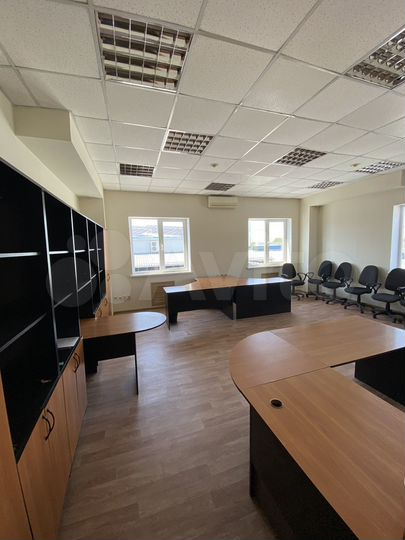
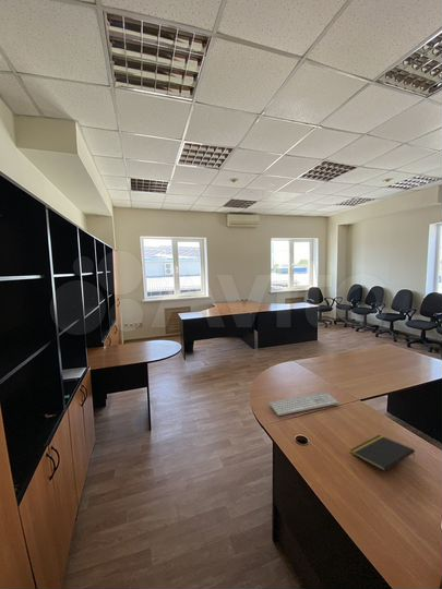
+ keyboard (303, 402)
+ notepad (381, 450)
